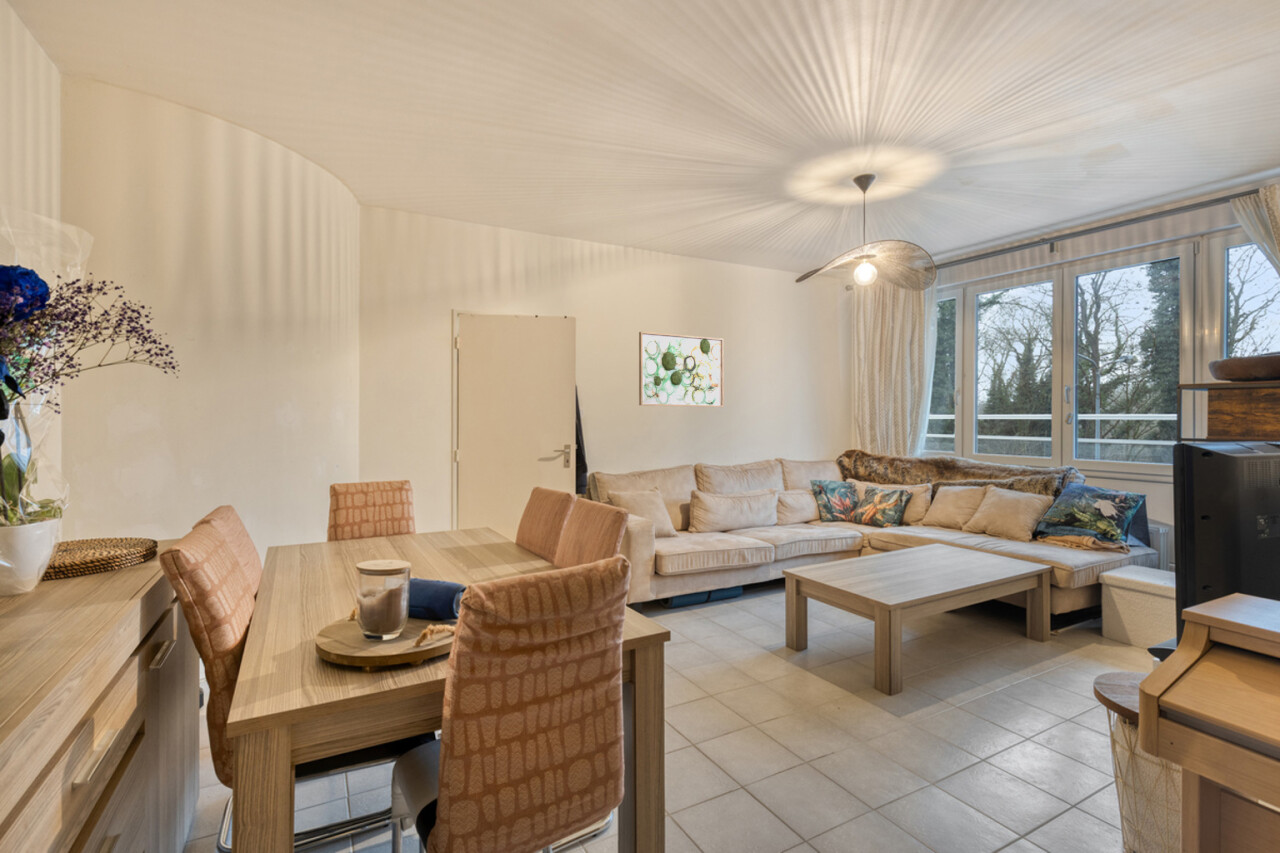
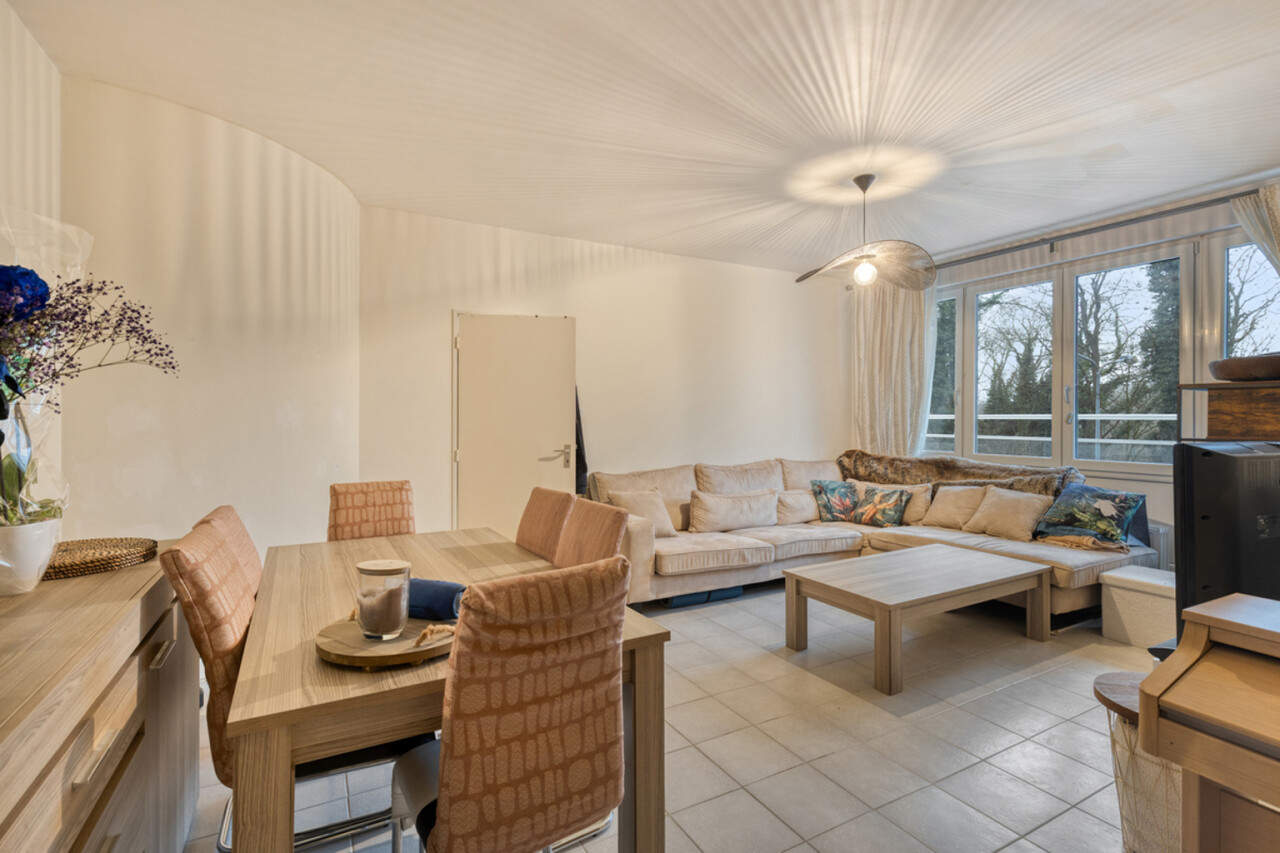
- wall art (683, 370)
